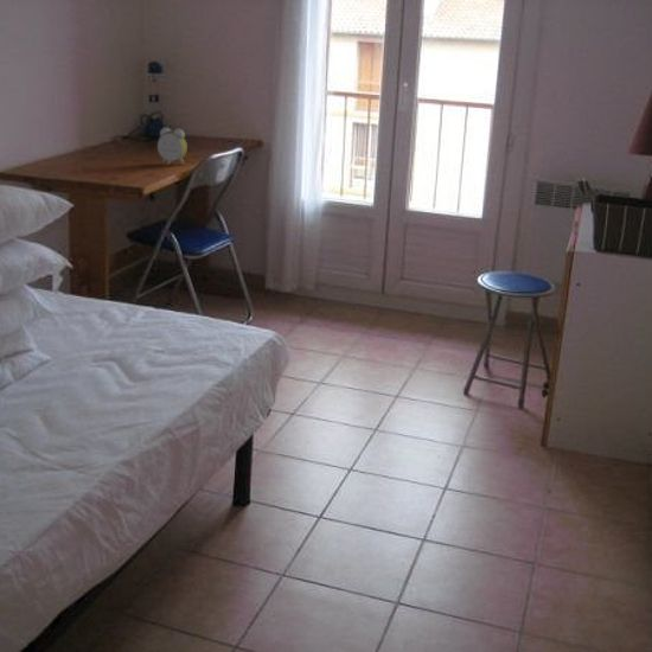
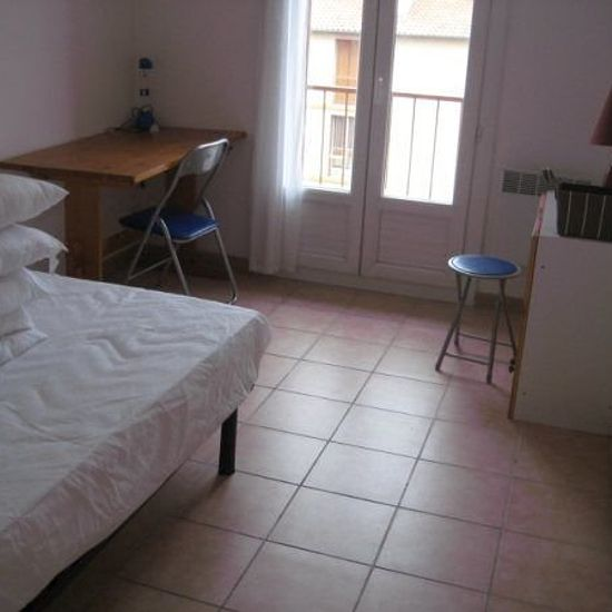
- alarm clock (171, 146)
